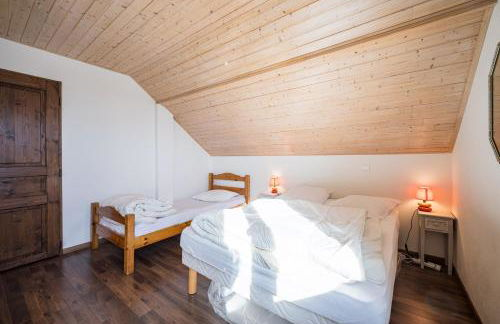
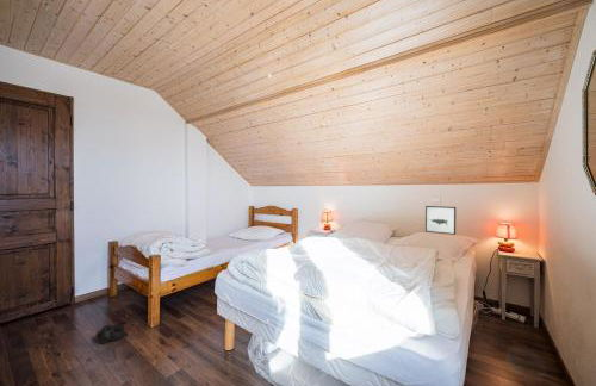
+ boots (110, 329)
+ wall art (440, 219)
